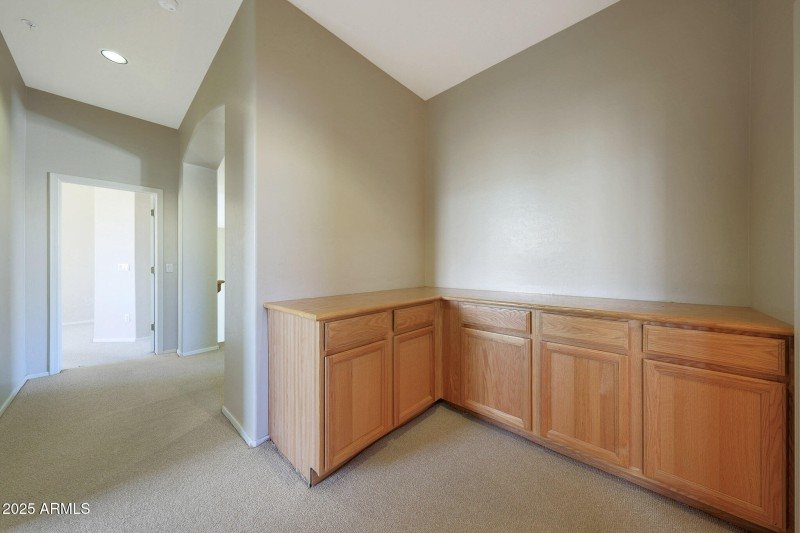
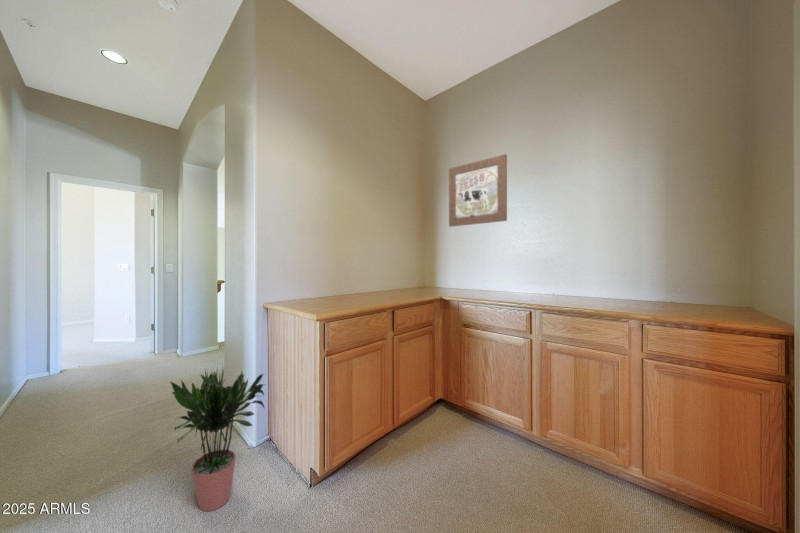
+ potted plant (227, 432)
+ wall art (476, 193)
